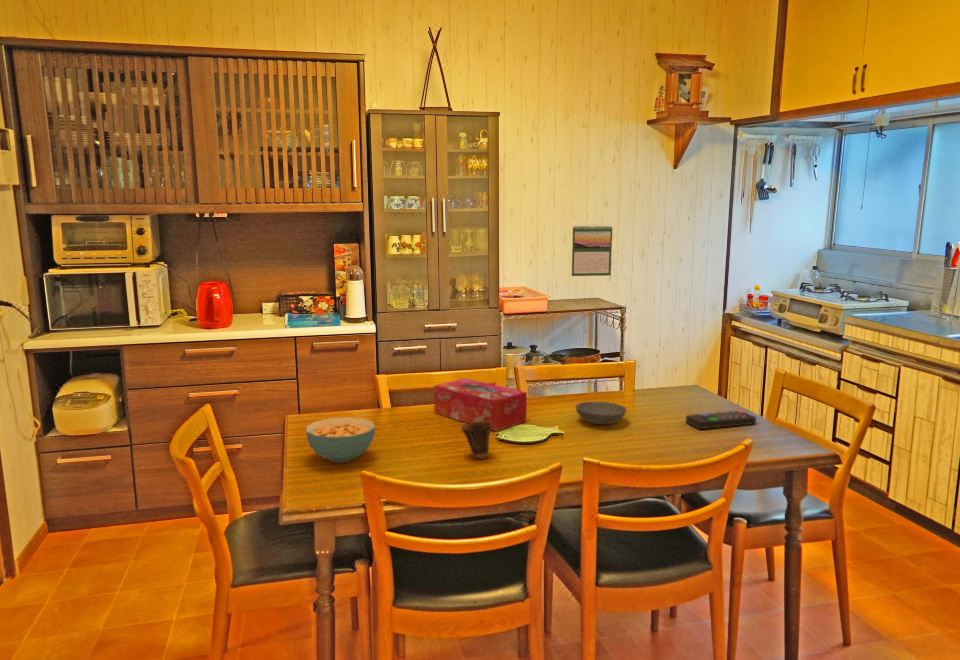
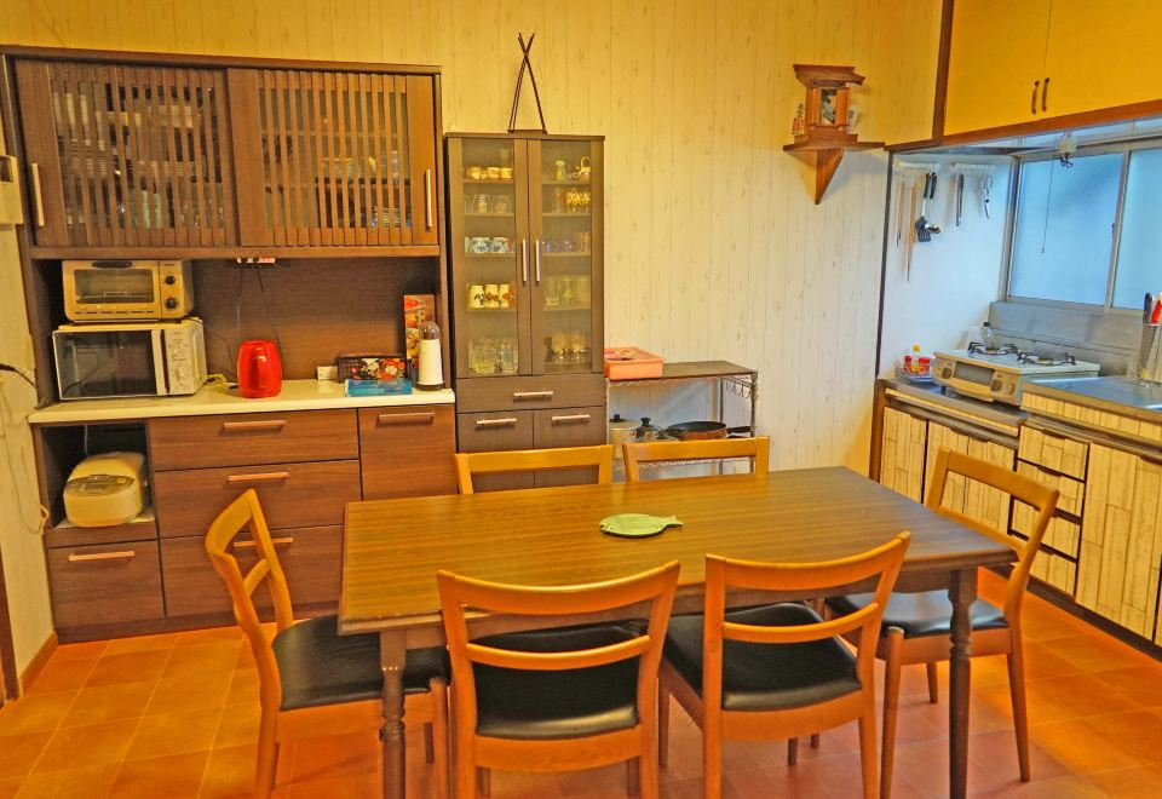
- tissue box (479, 402)
- cereal bowl (341, 442)
- calendar (591, 250)
- remote control (720, 419)
- cup (476, 440)
- bowl (600, 414)
